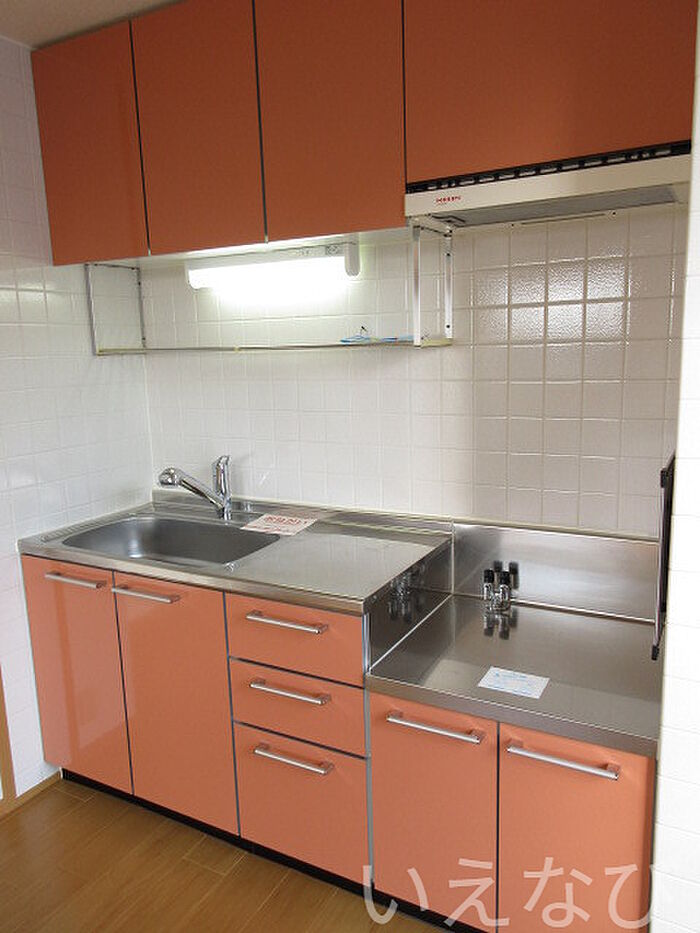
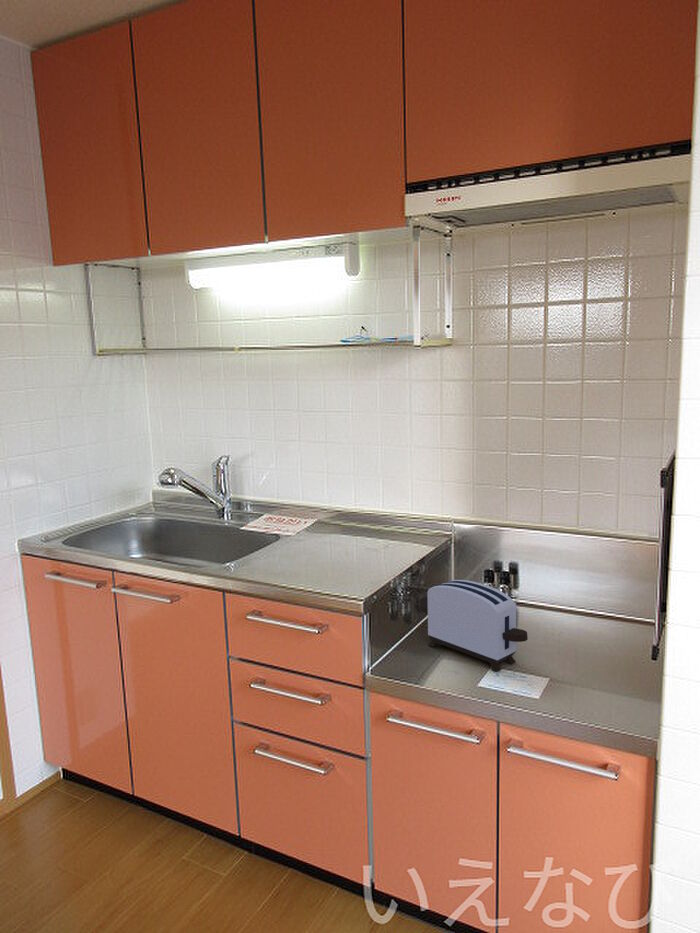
+ toaster (470, 620)
